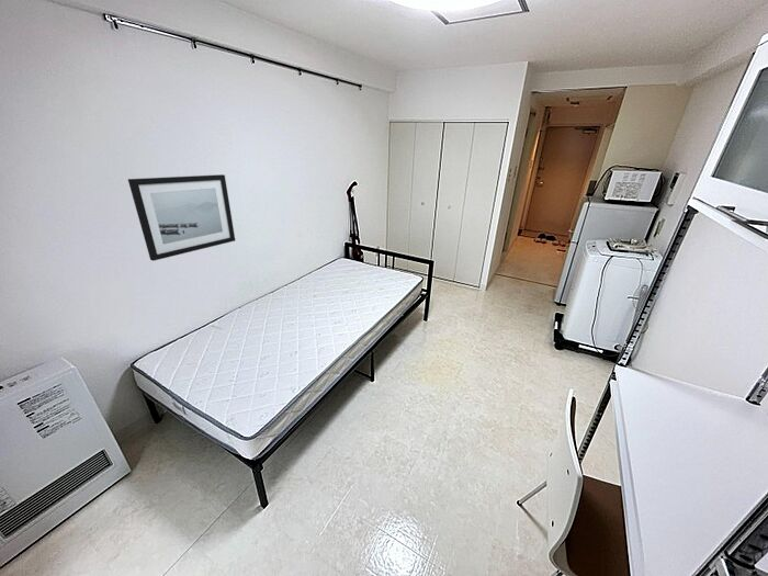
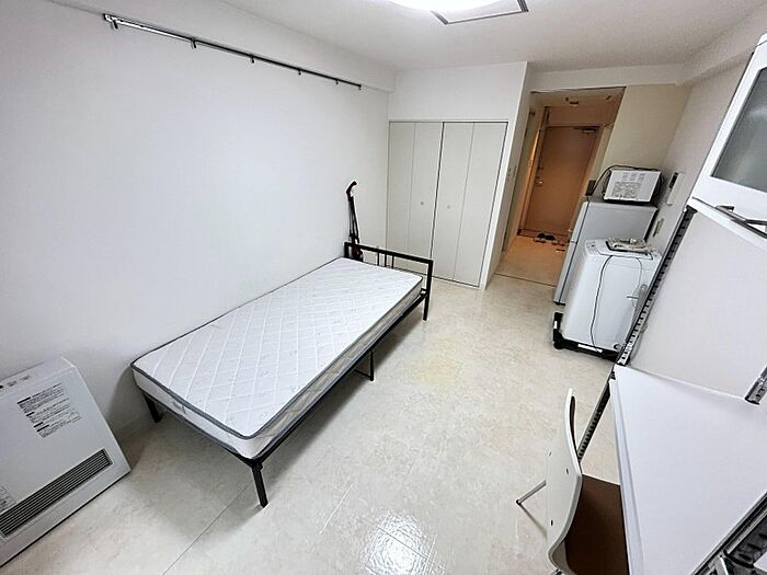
- wall art (190, 214)
